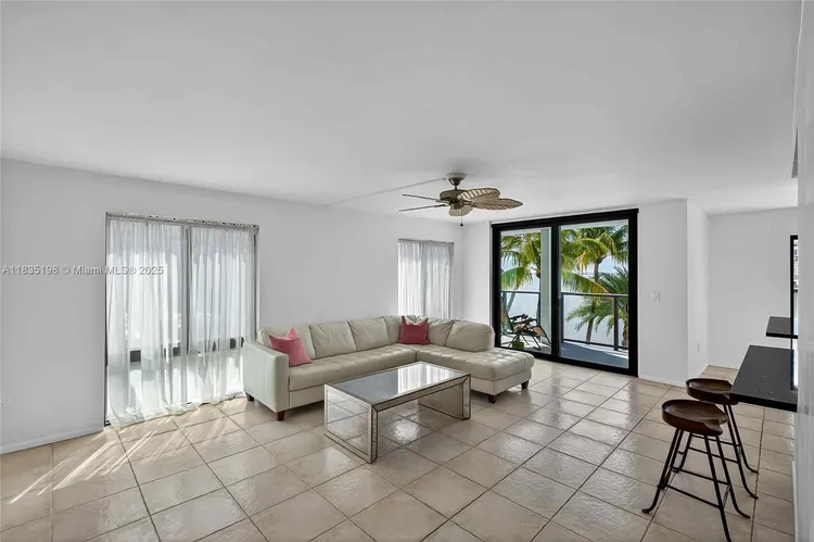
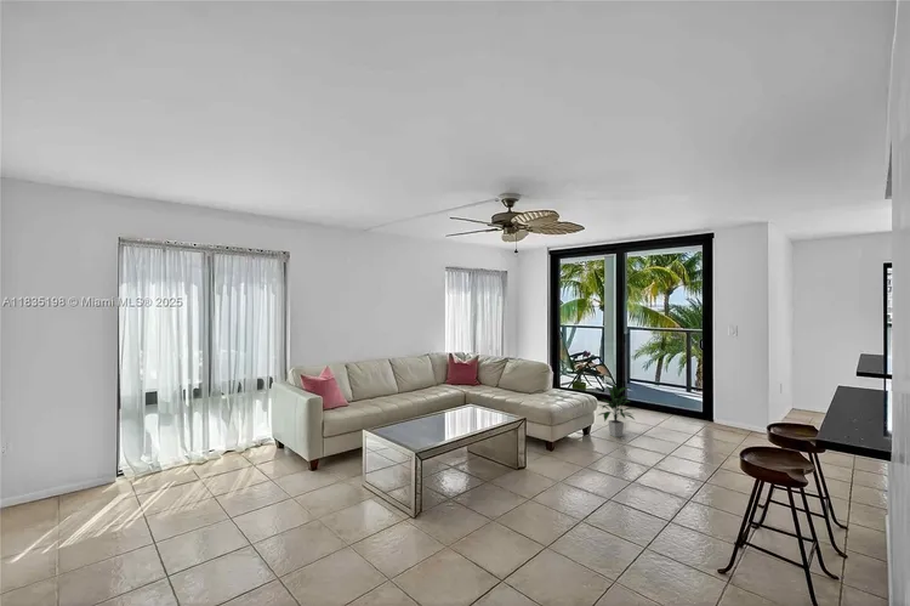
+ indoor plant (615, 408)
